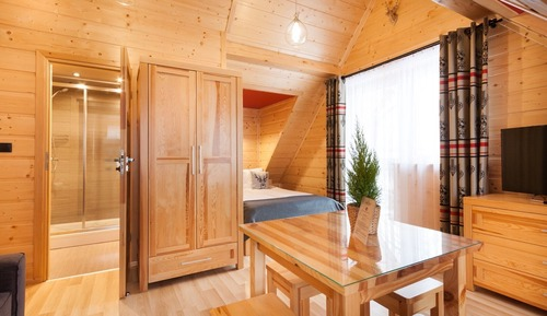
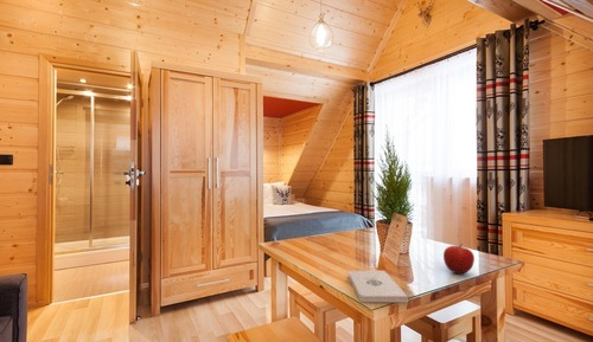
+ fruit (458, 258)
+ notepad (374, 284)
